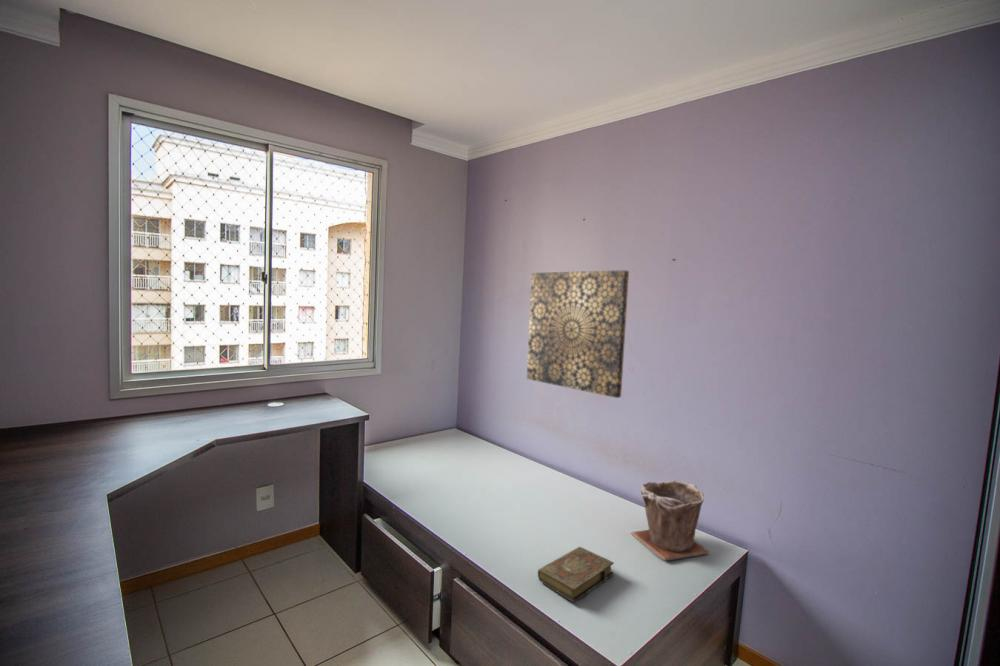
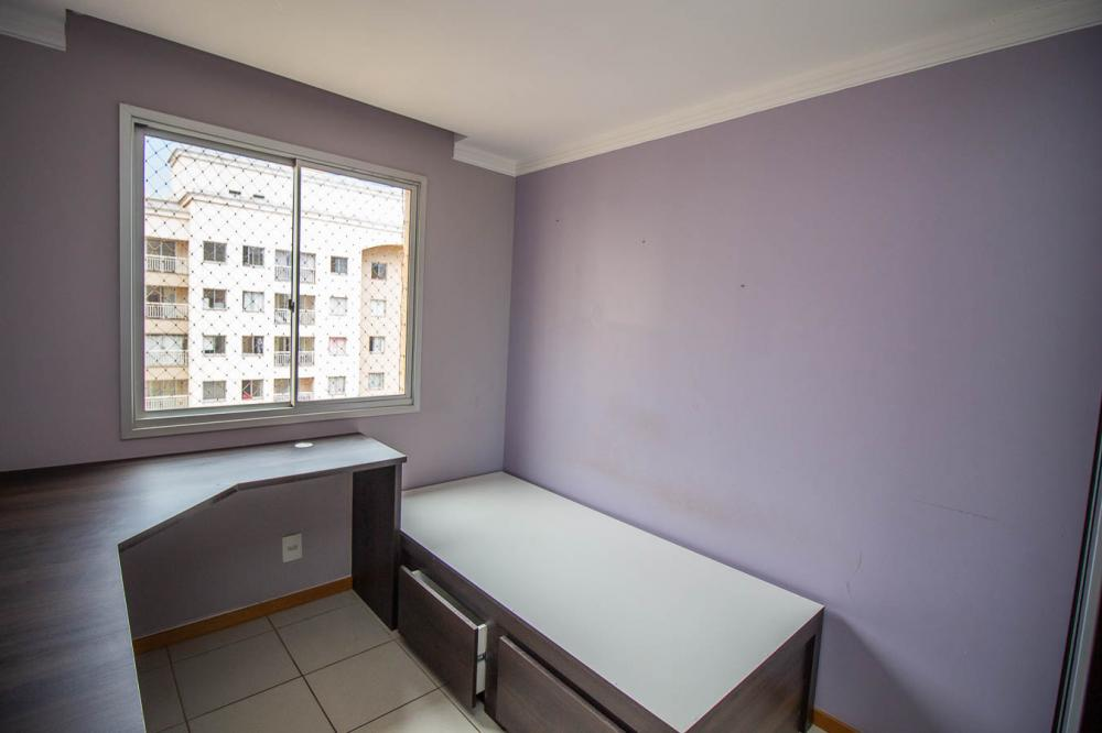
- wall art (572, 330)
- book (576, 571)
- plant pot (670, 515)
